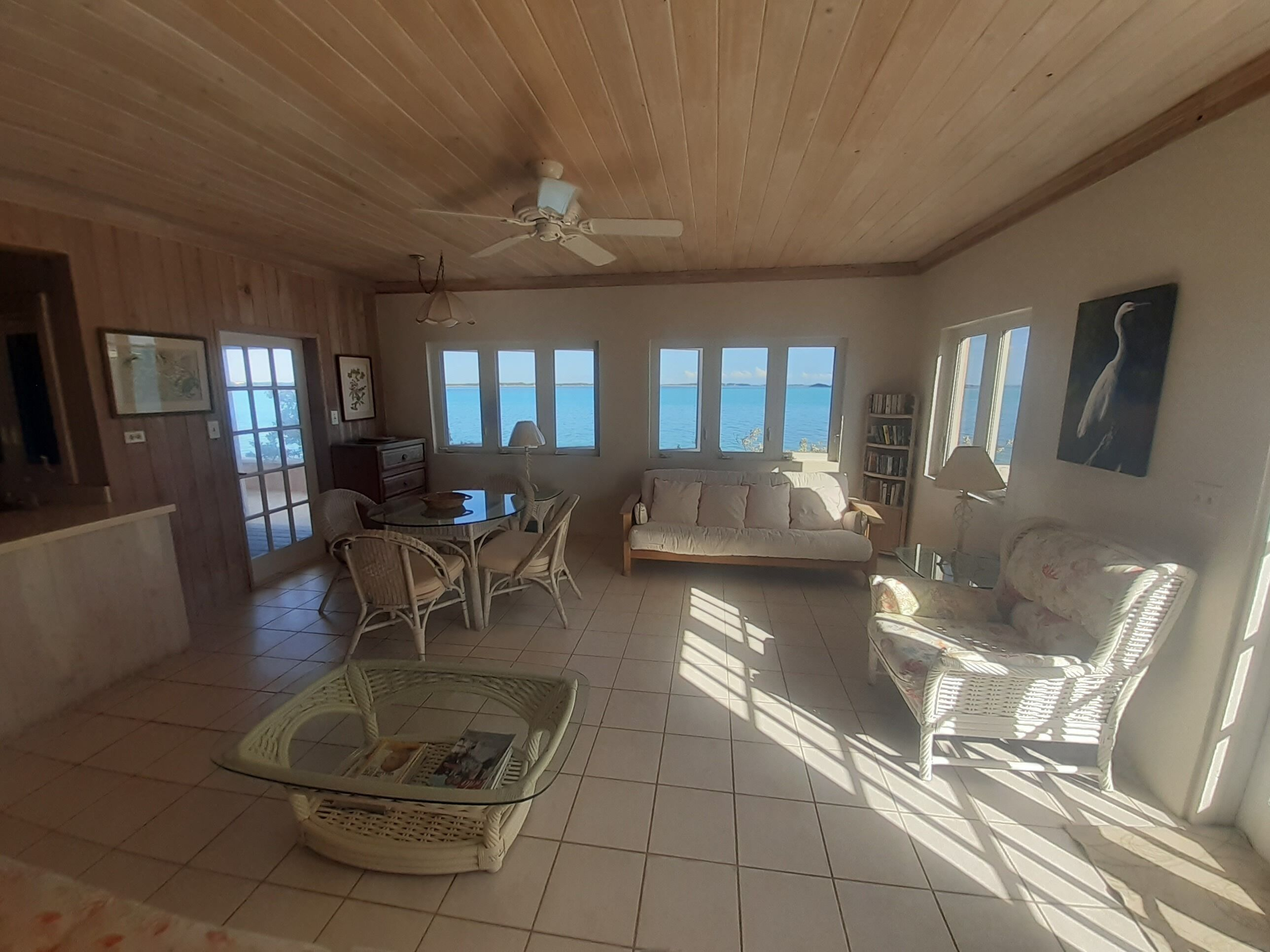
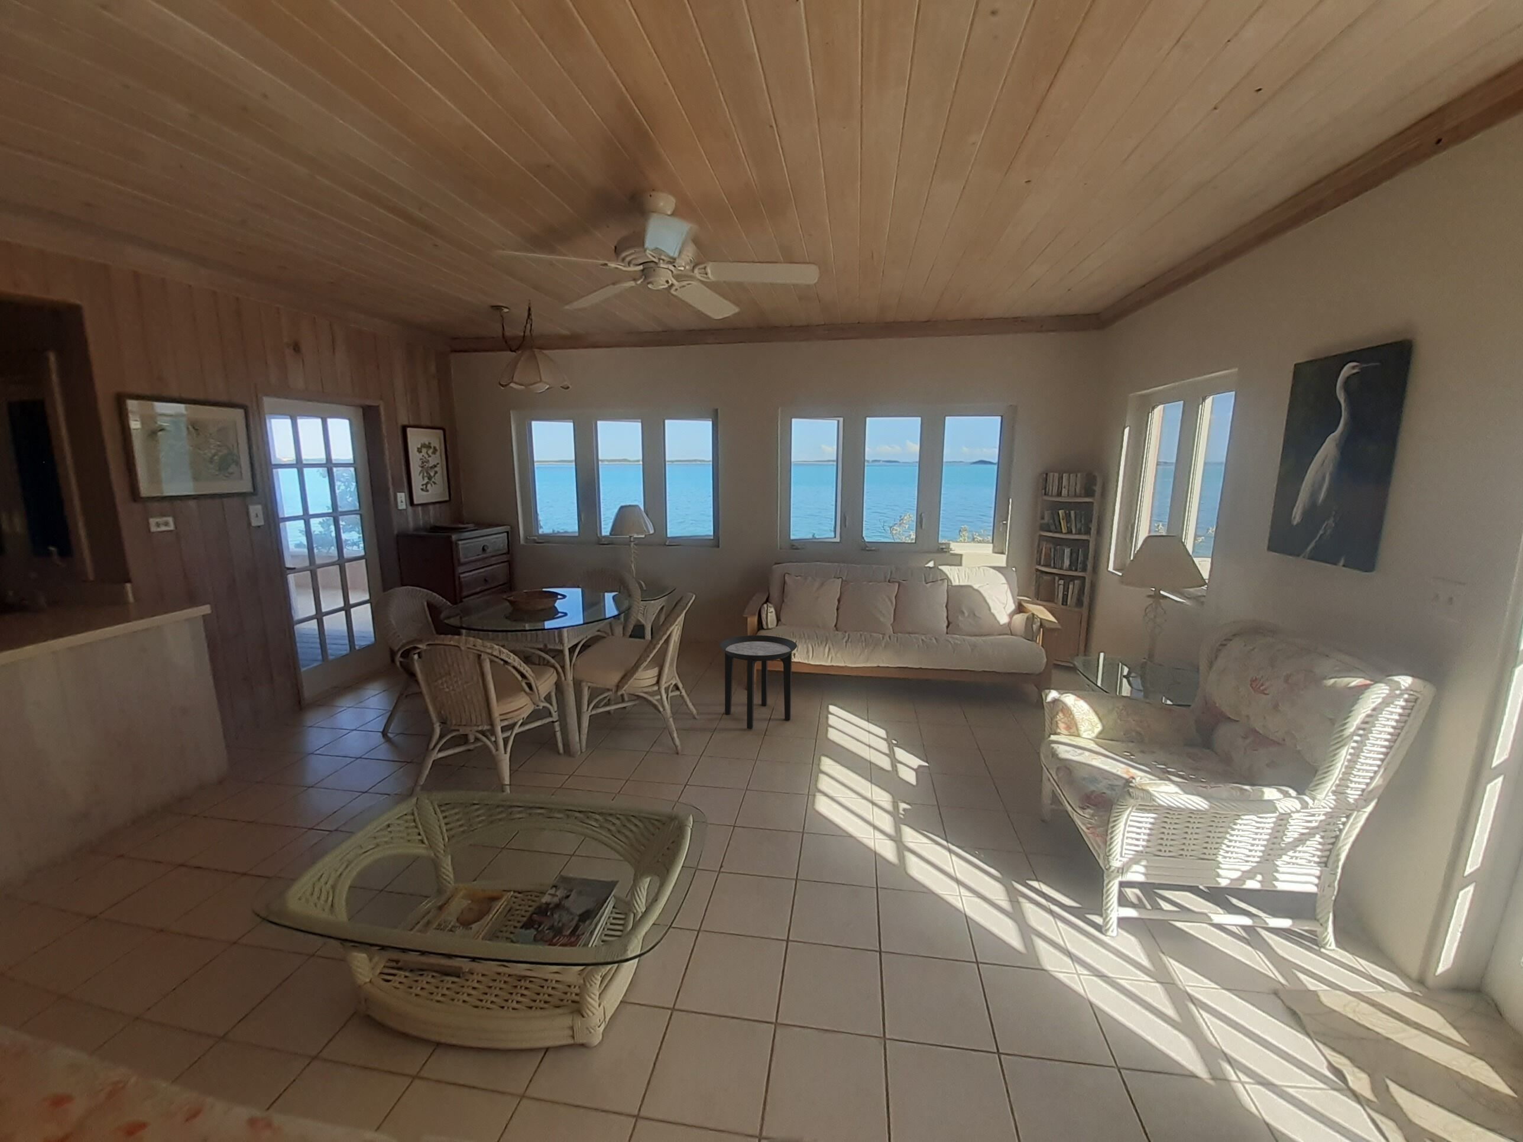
+ side table (754, 680)
